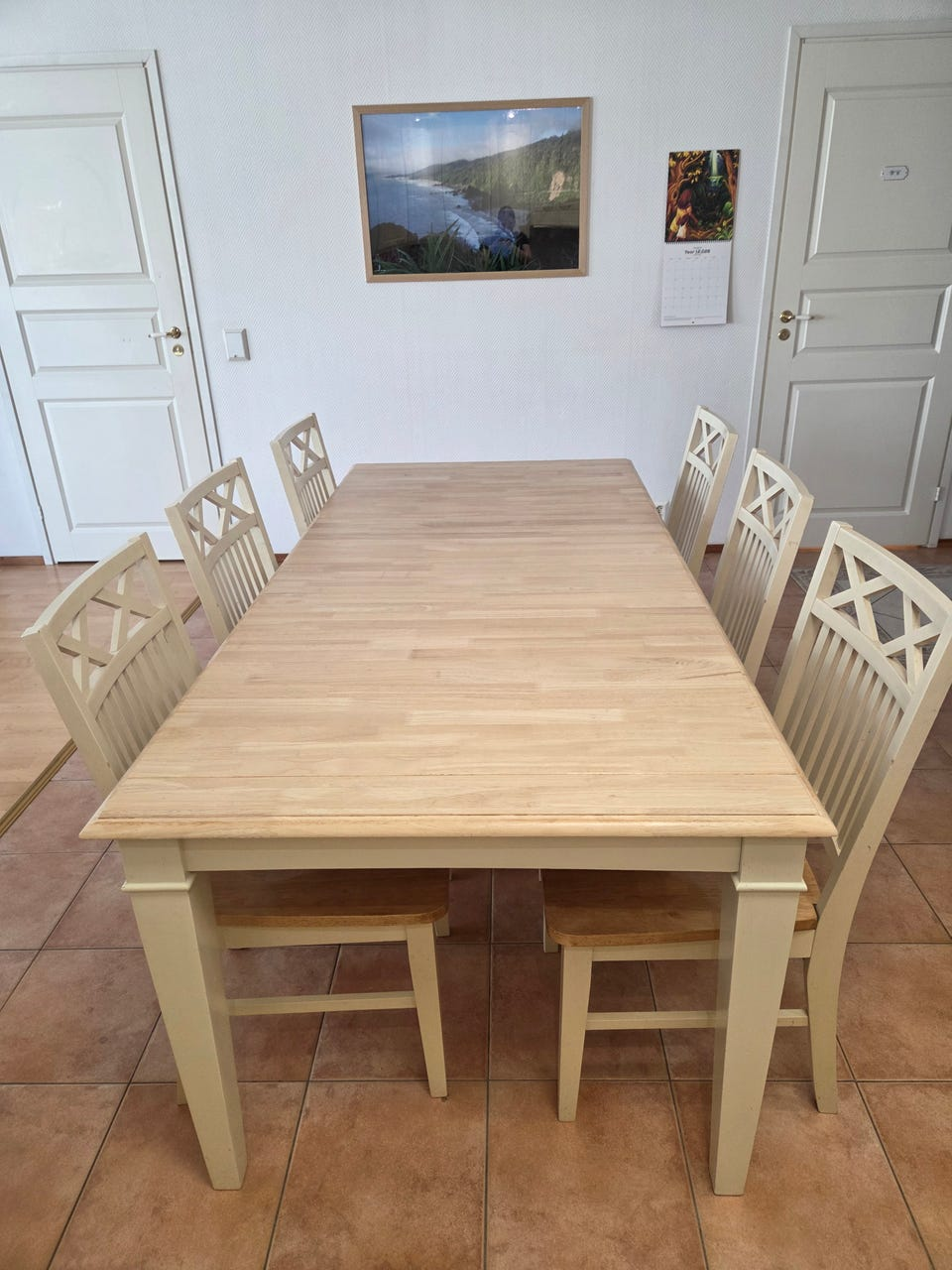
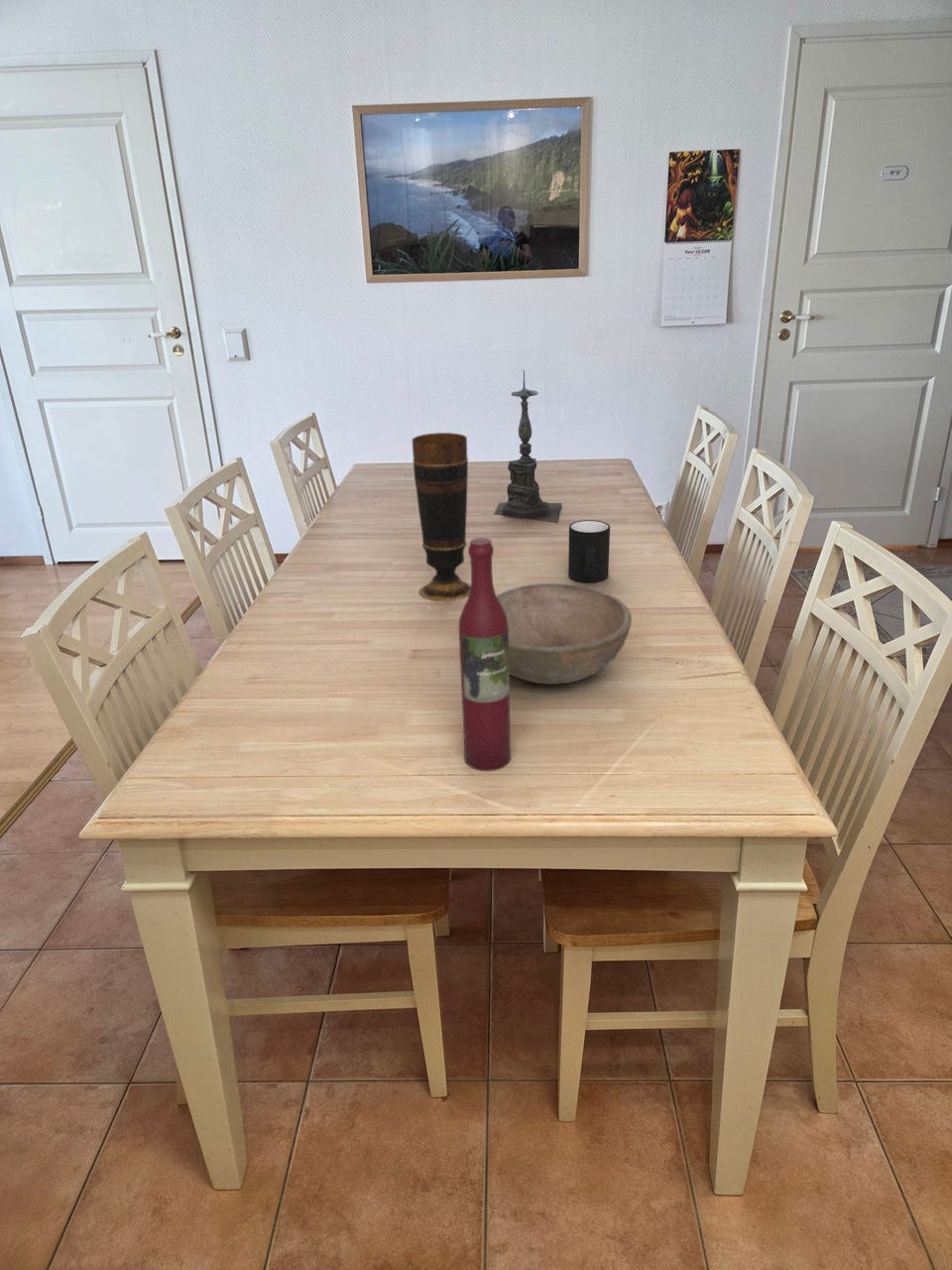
+ vase (442, 518)
+ bowl (551, 641)
+ wine bottle (484, 656)
+ candle holder (527, 444)
+ mug (589, 555)
